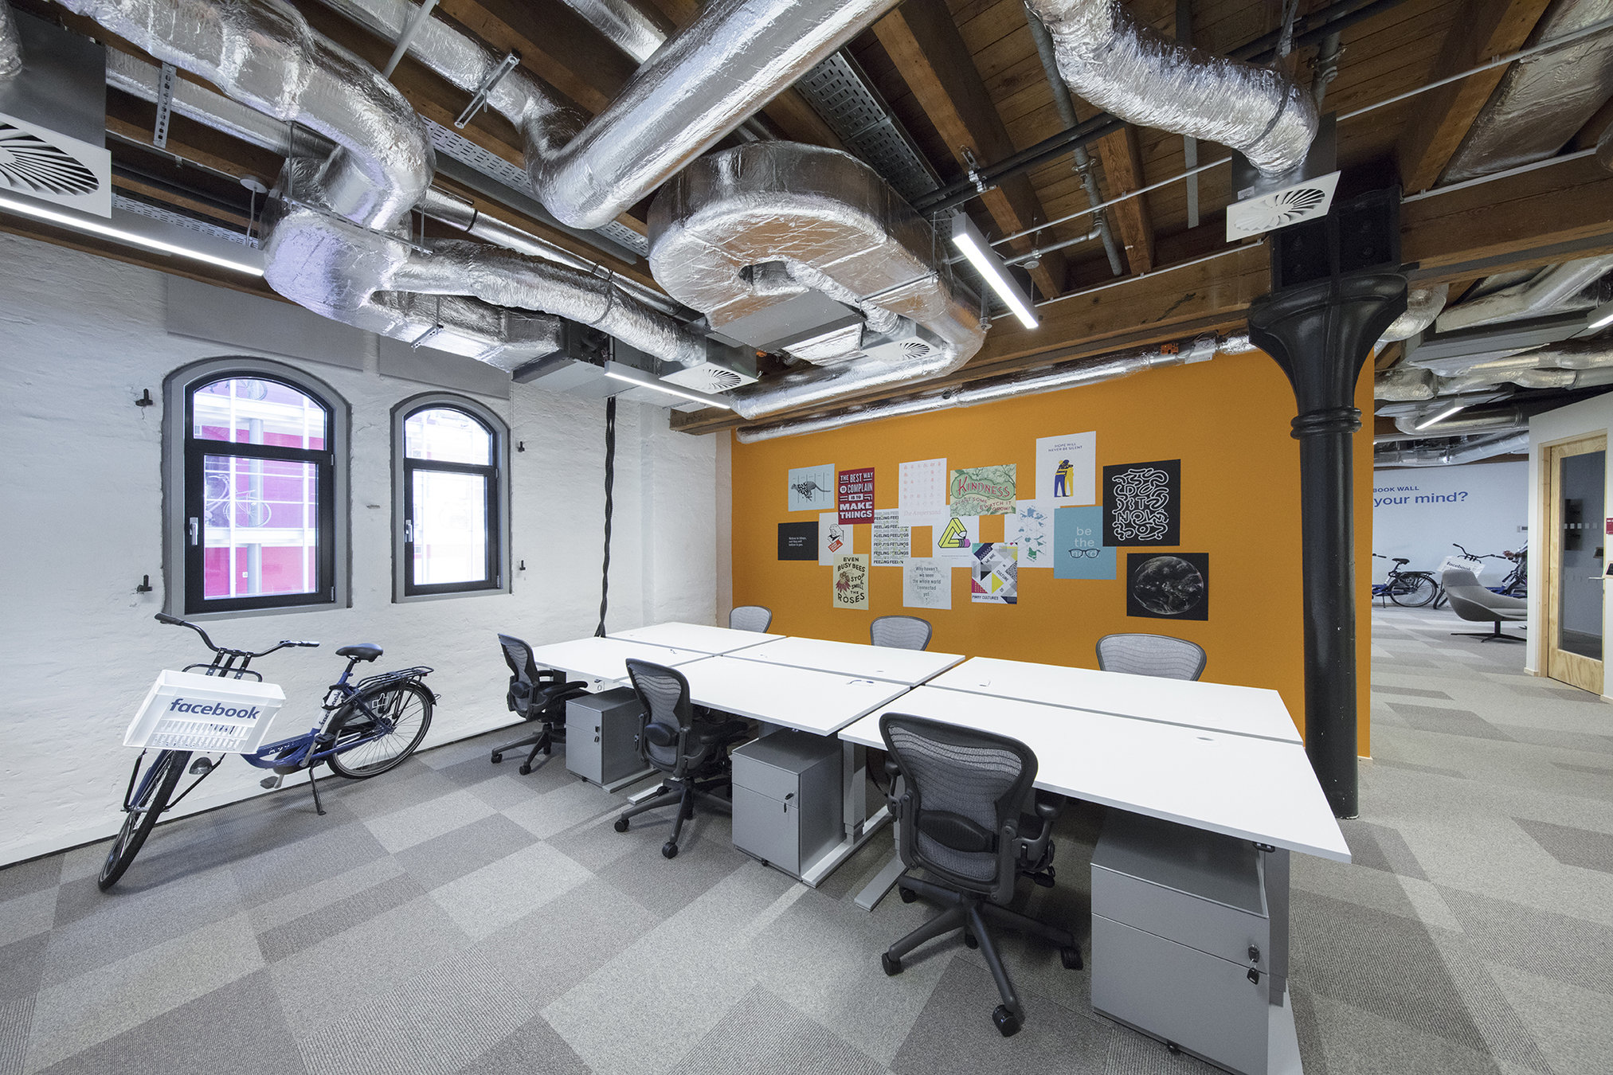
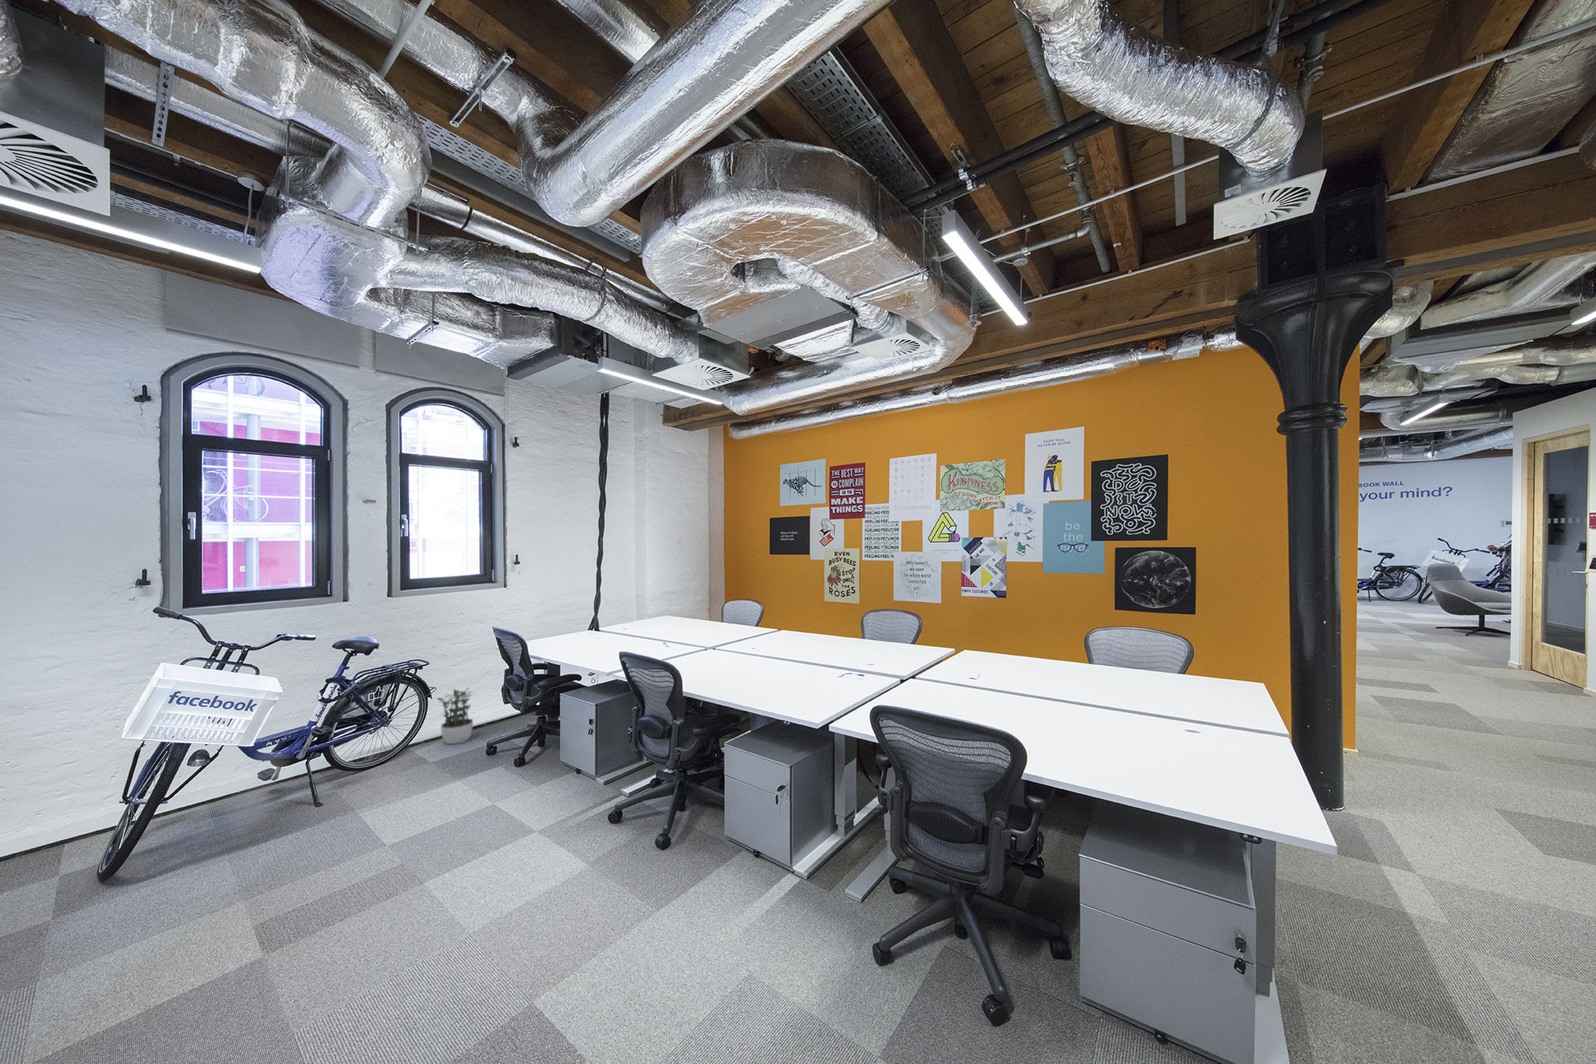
+ potted plant (455, 714)
